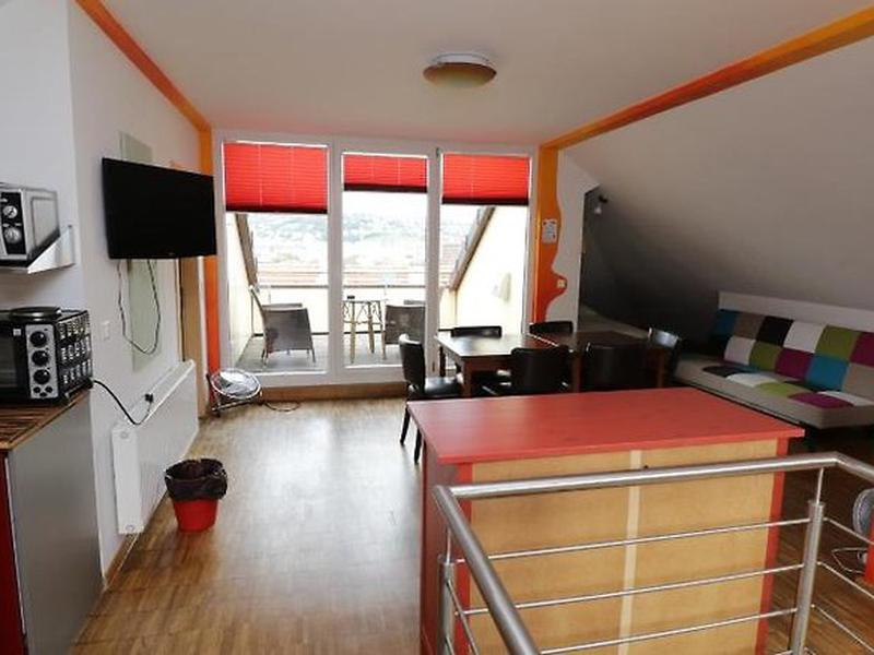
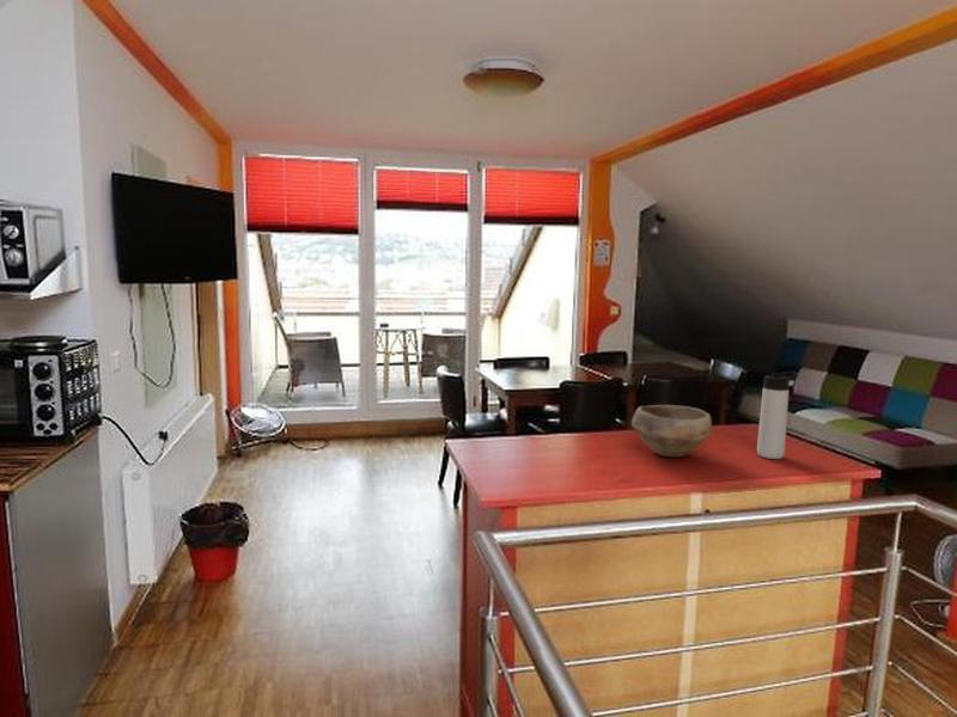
+ thermos bottle (778, 413)
+ bowl (670, 431)
